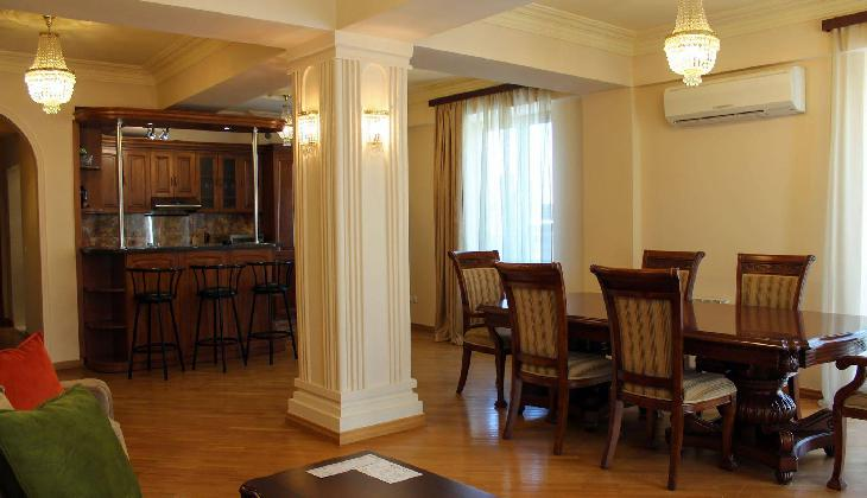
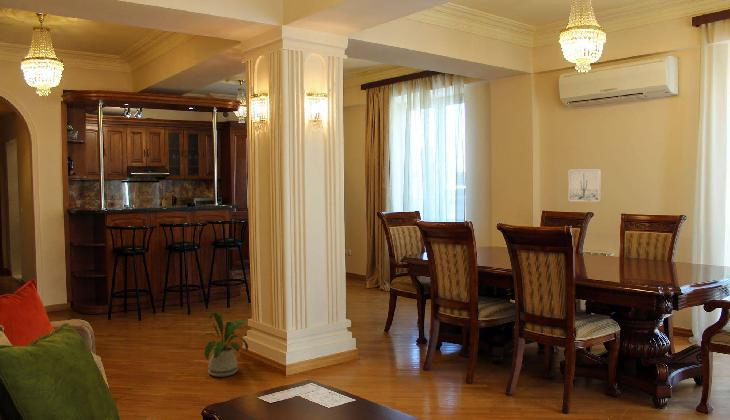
+ wall art (584, 185)
+ house plant (229, 340)
